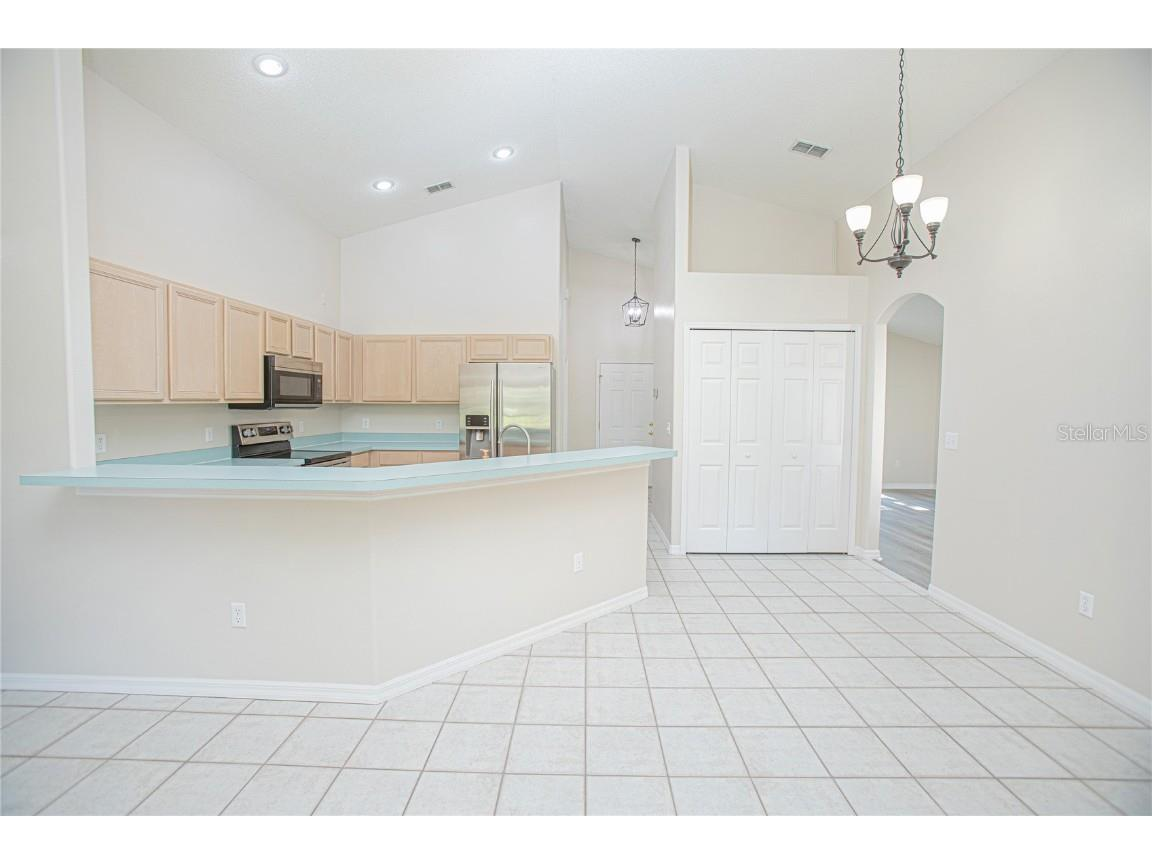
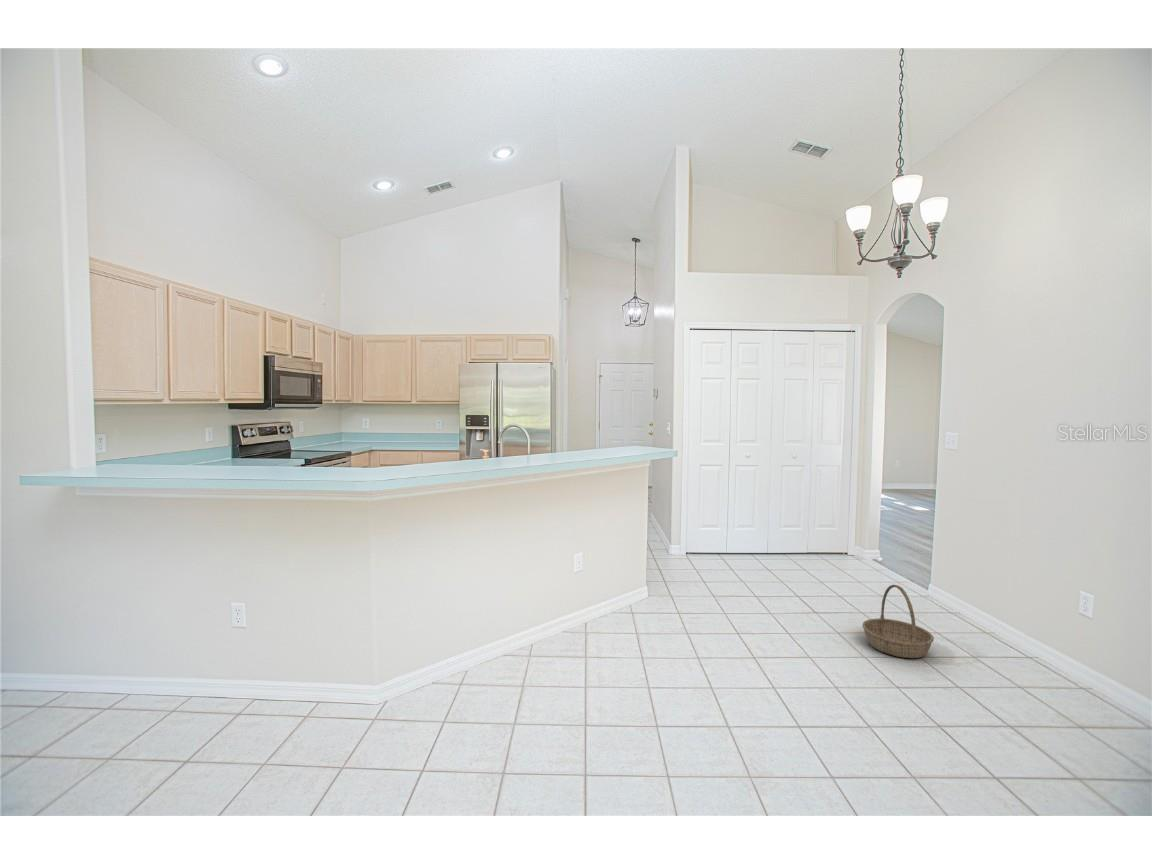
+ basket (897, 620)
